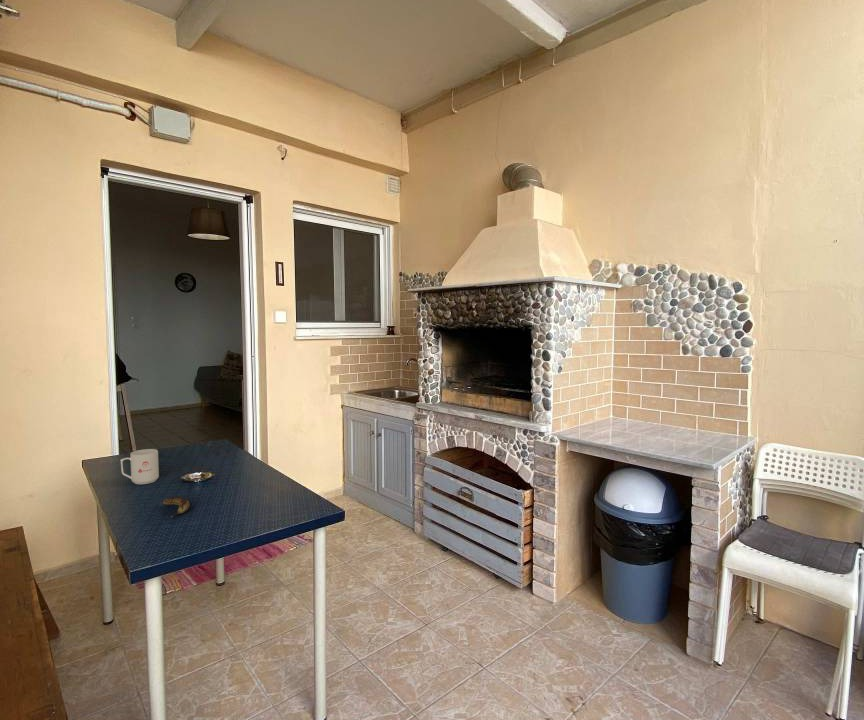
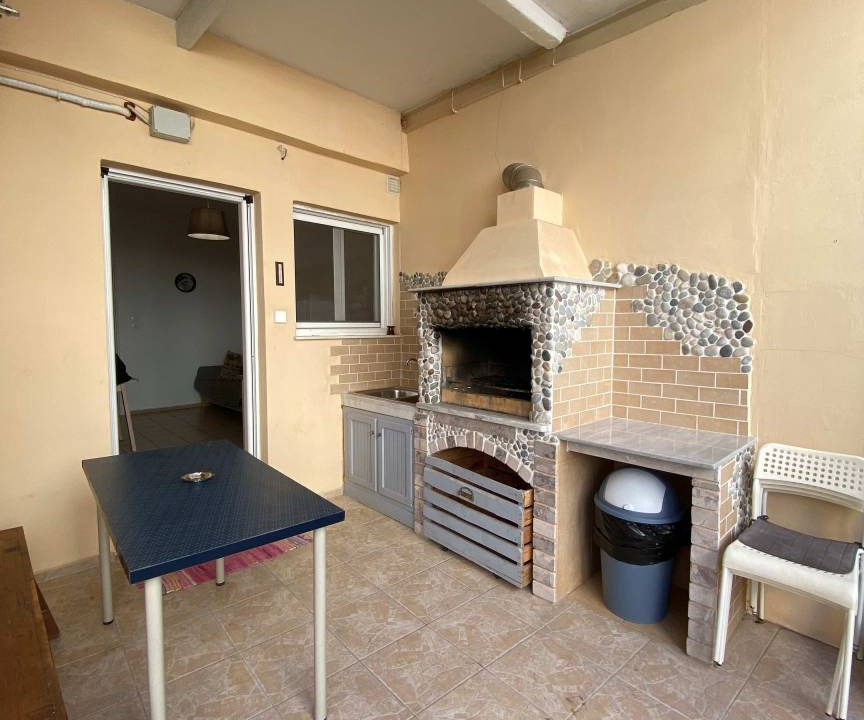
- mug (139, 467)
- banana (175, 504)
